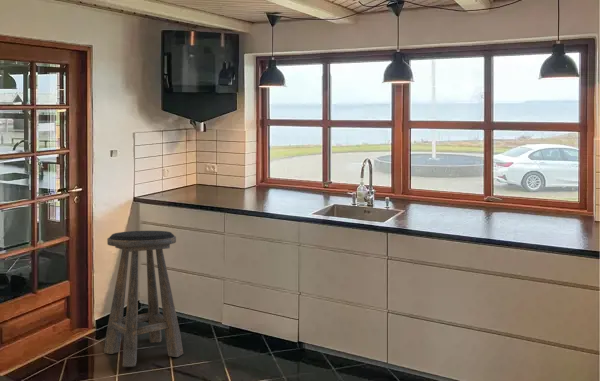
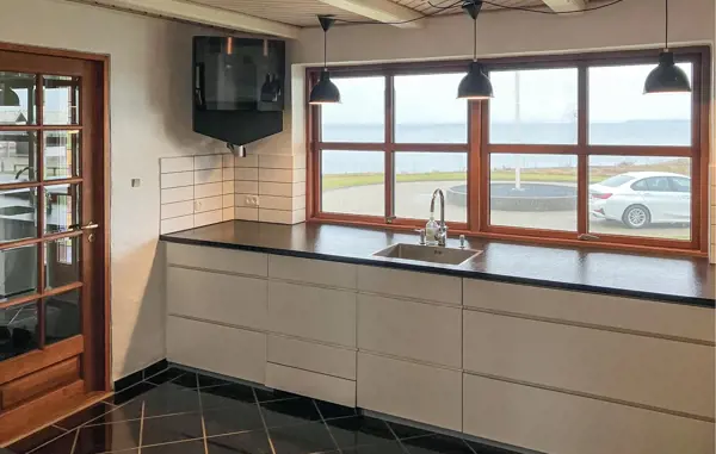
- stool (137, 293)
